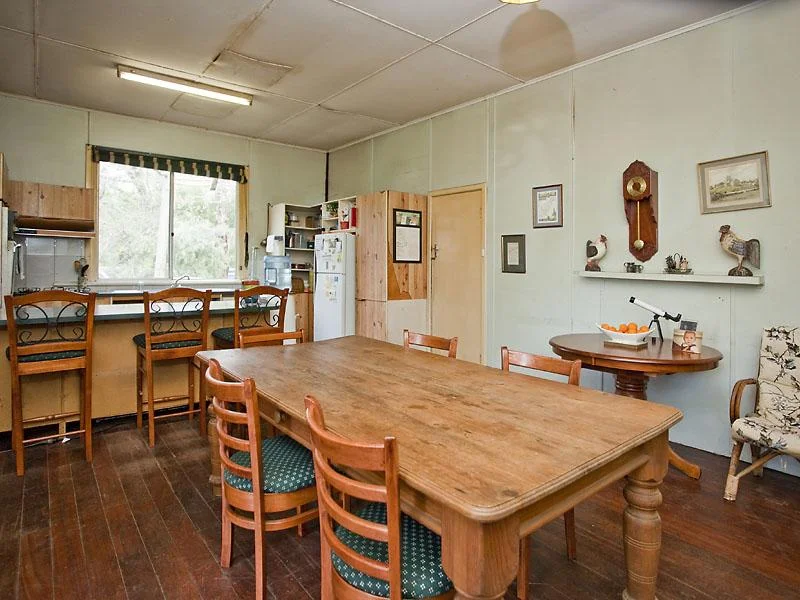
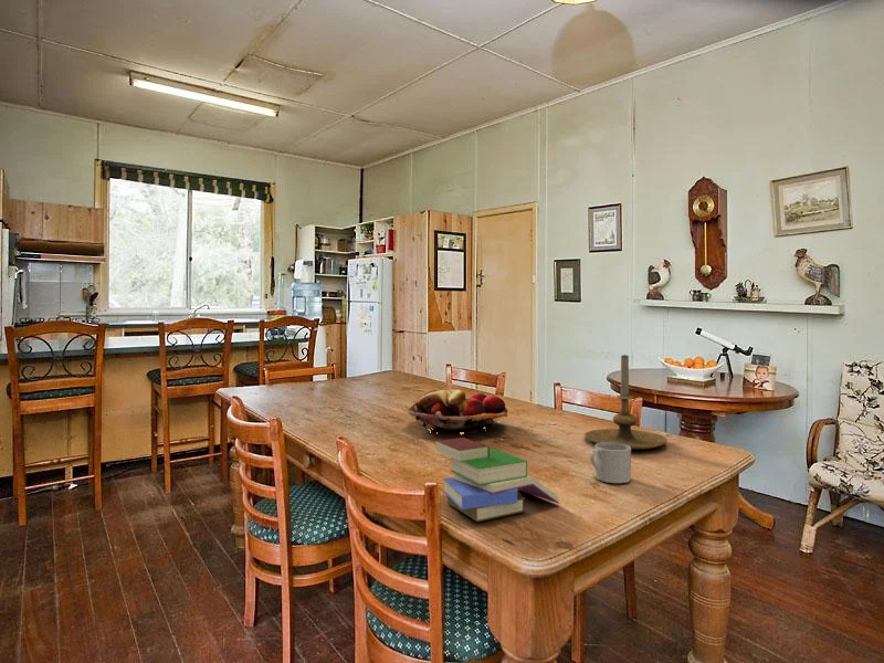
+ fruit basket (457, 408)
+ candle holder (624, 398)
+ mug (608, 462)
+ book (493, 473)
